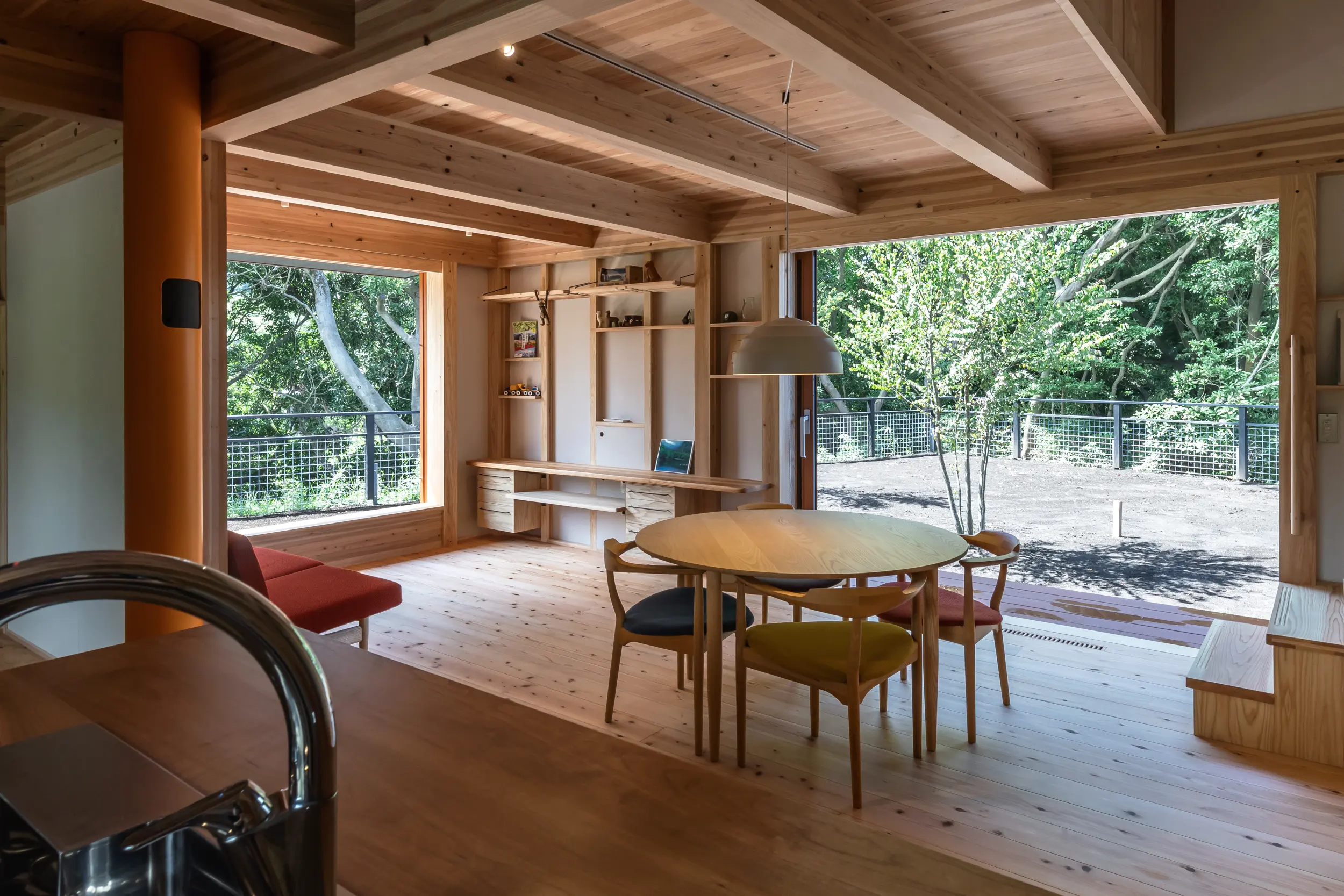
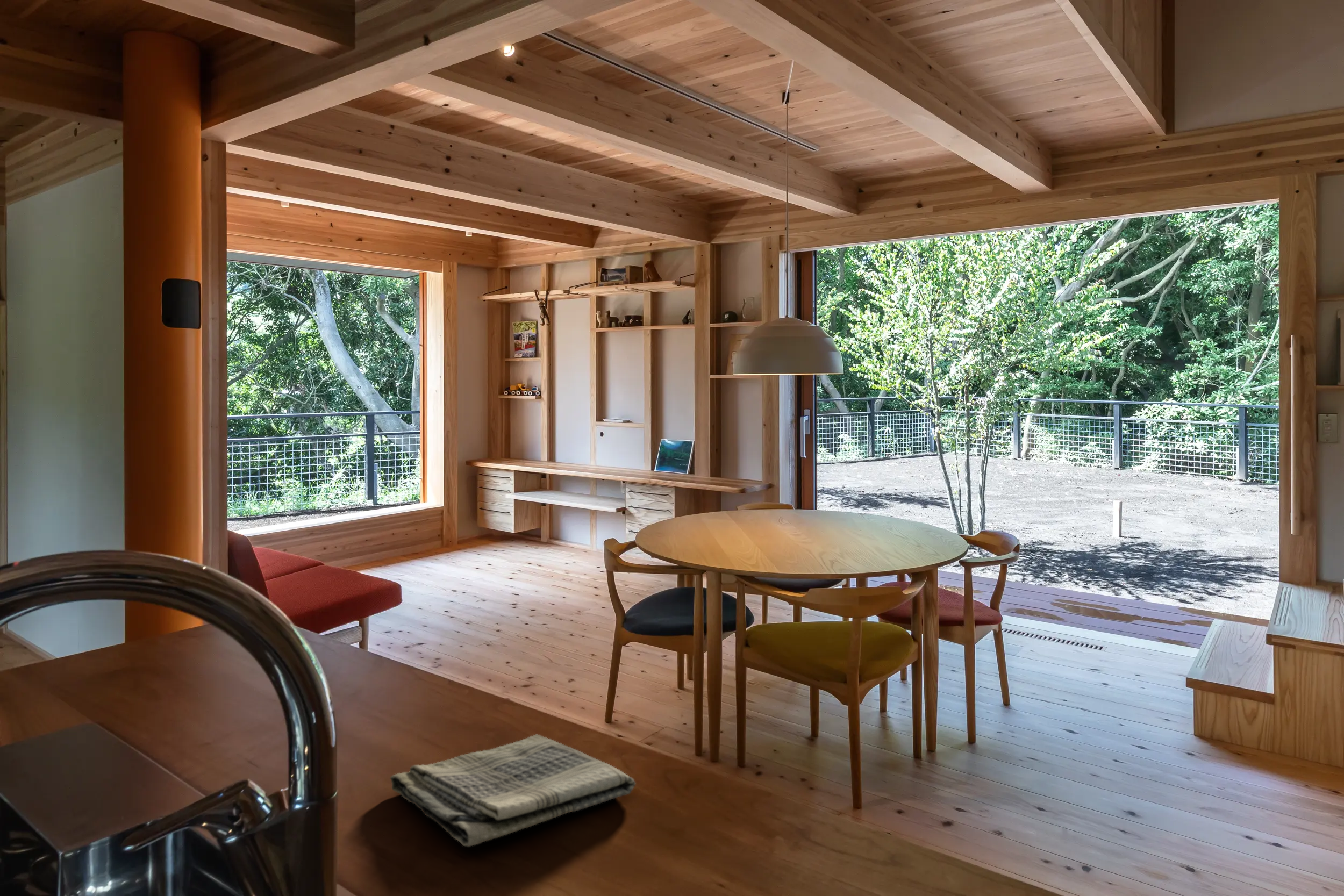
+ dish towel (509, 778)
